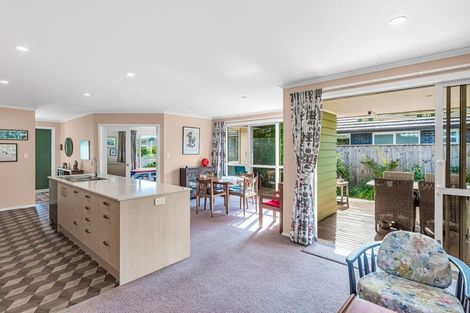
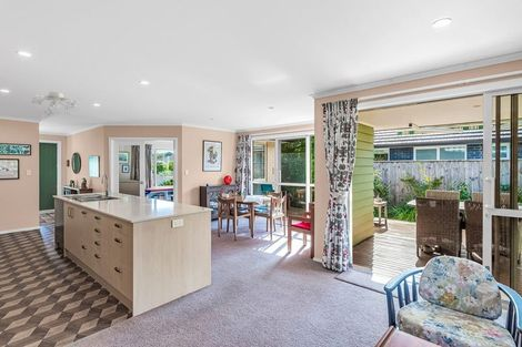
+ ceiling light fixture (56, 103)
